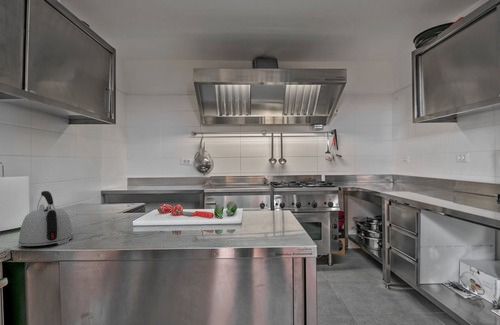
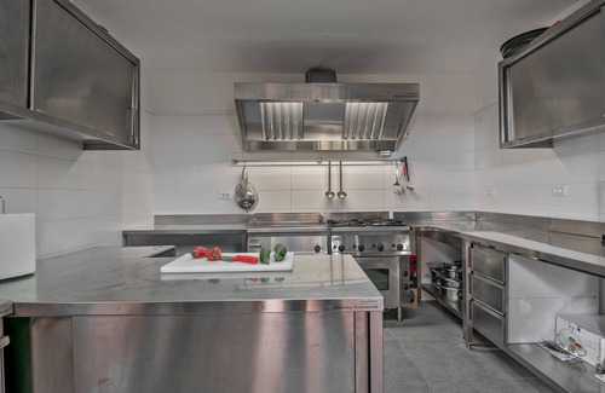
- kettle (46, 216)
